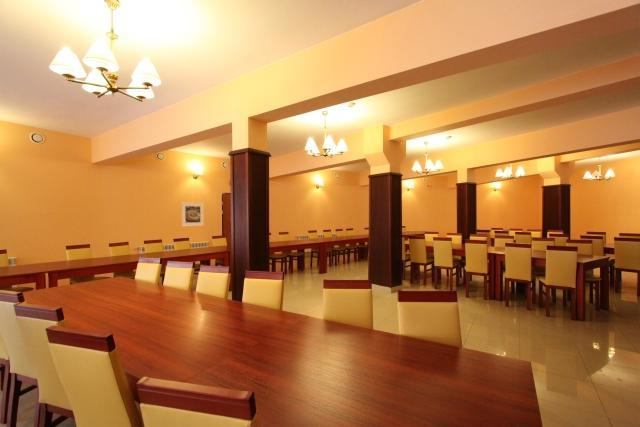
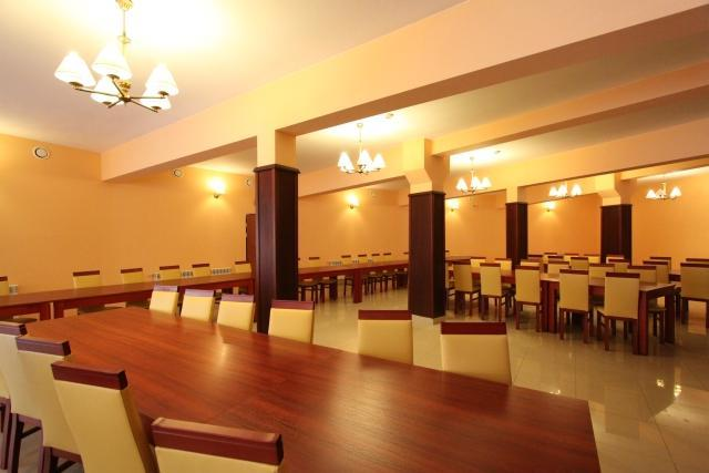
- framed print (192, 214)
